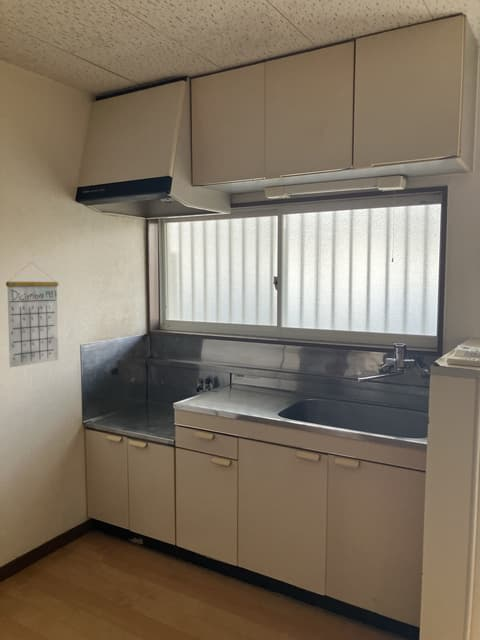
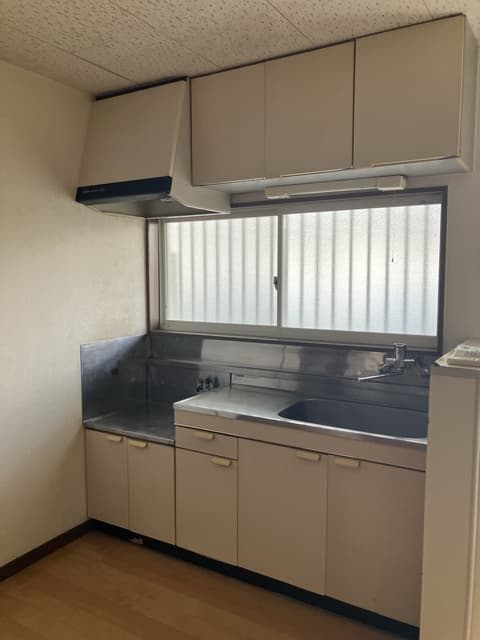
- calendar (34, 313)
